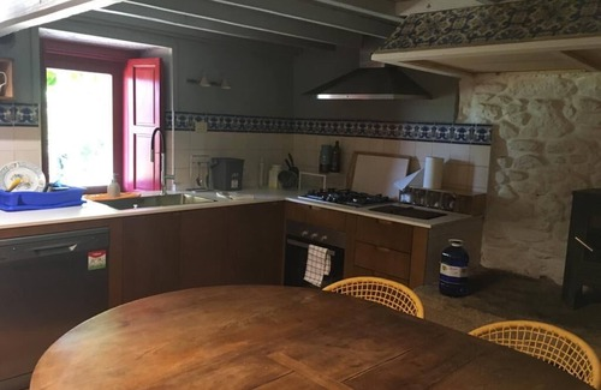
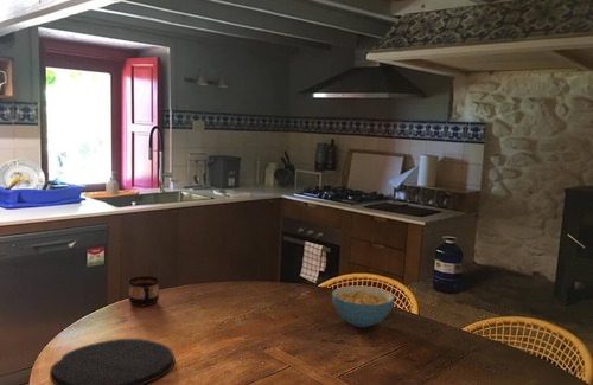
+ cup (142, 291)
+ cereal bowl (362, 309)
+ plate (115, 361)
